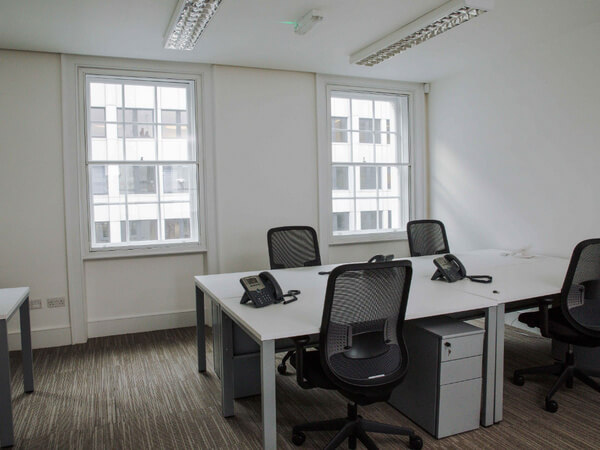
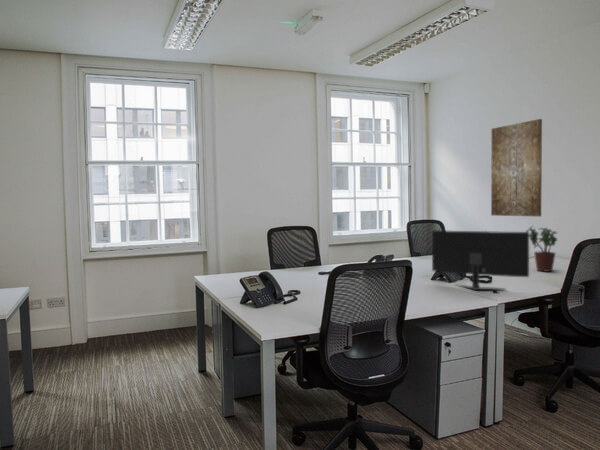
+ potted plant (544, 247)
+ wall art (515, 170)
+ monitor (477, 260)
